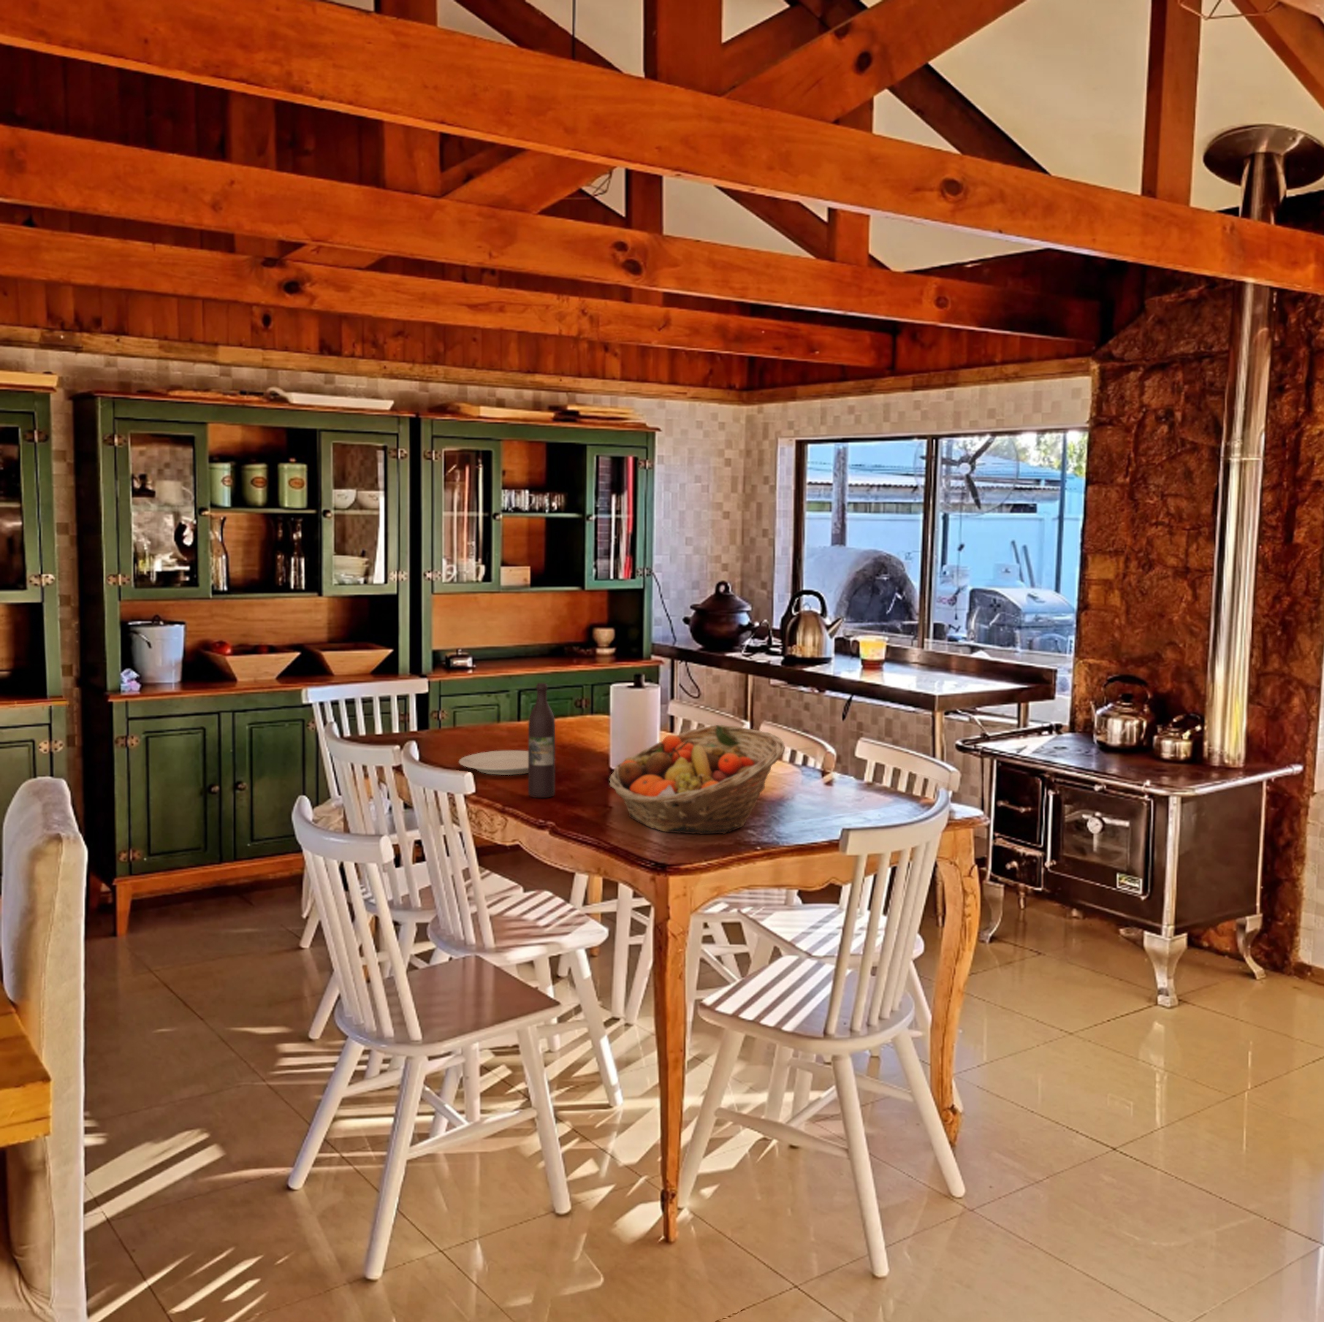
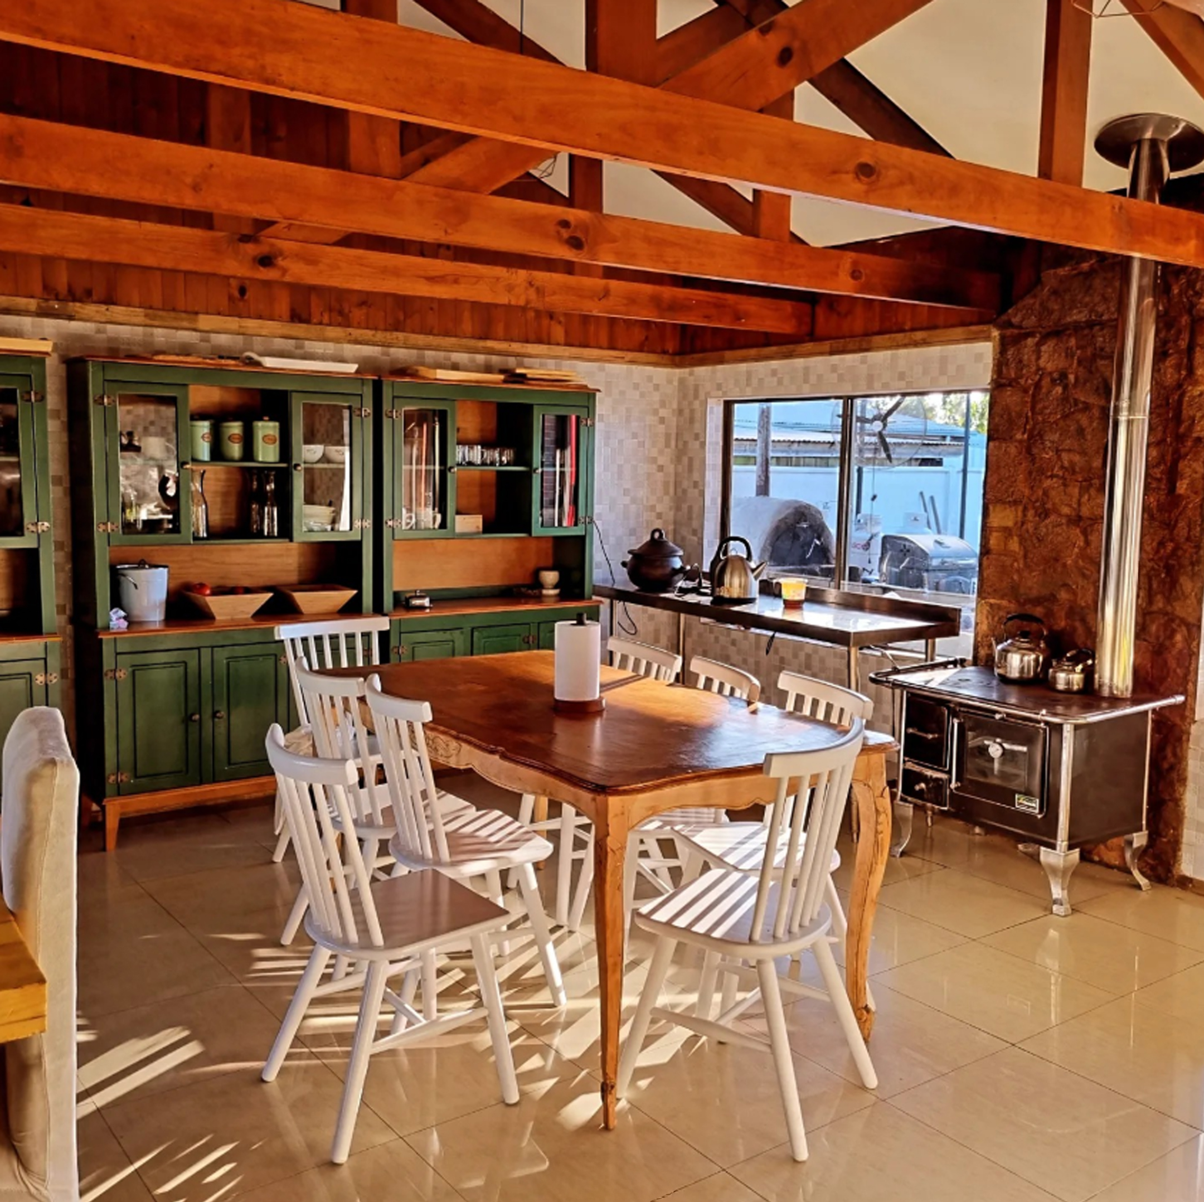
- chinaware (507, 764)
- fruit basket (696, 776)
- wine bottle (541, 740)
